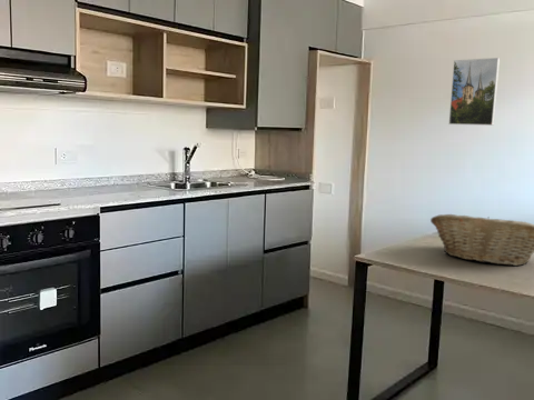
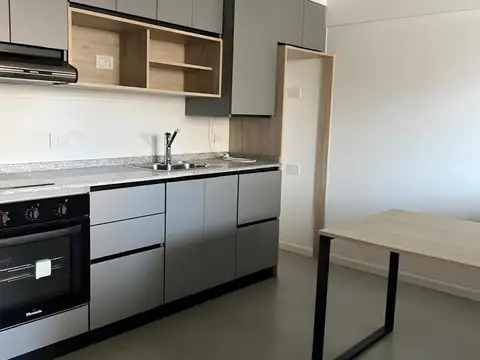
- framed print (473, 92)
- fruit basket (486, 236)
